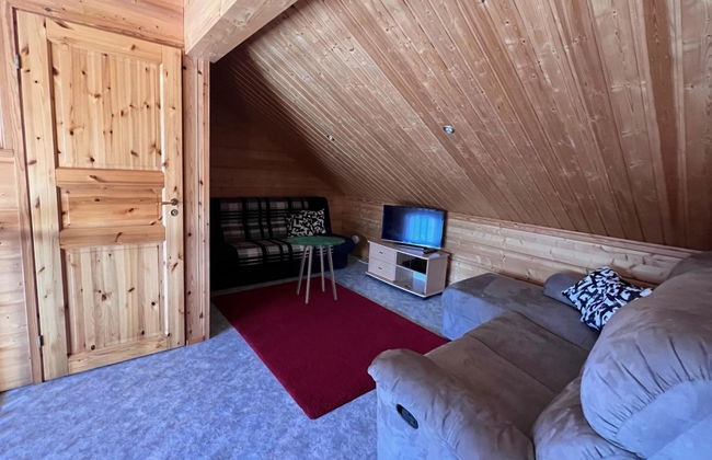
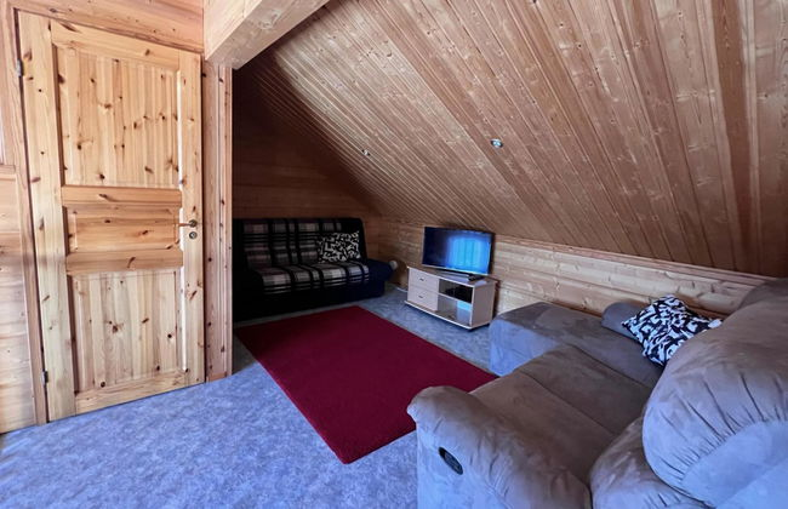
- side table (321, 265)
